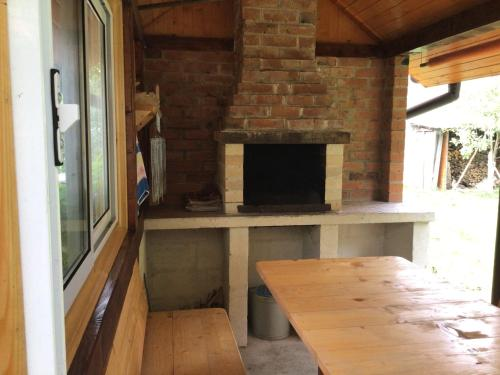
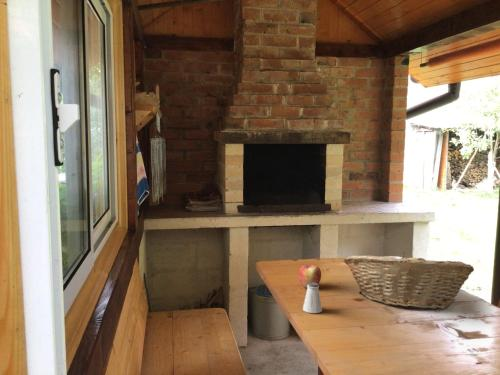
+ apple (309, 275)
+ fruit basket (405, 274)
+ saltshaker (312, 296)
